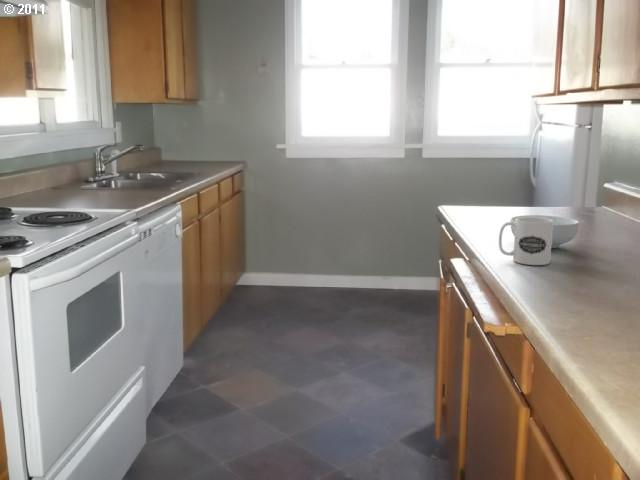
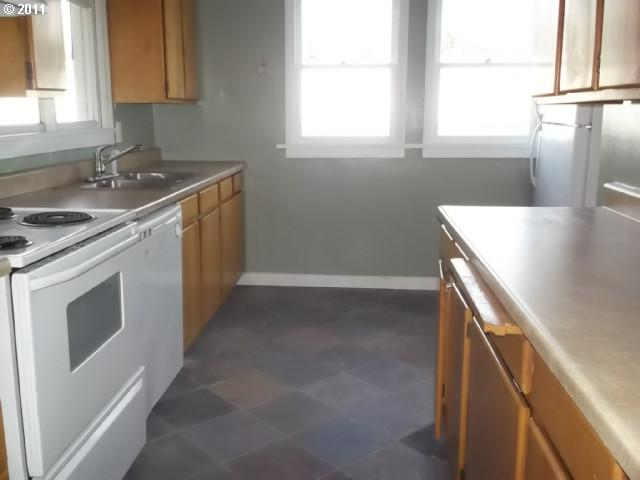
- cereal bowl (552, 232)
- mug (524, 240)
